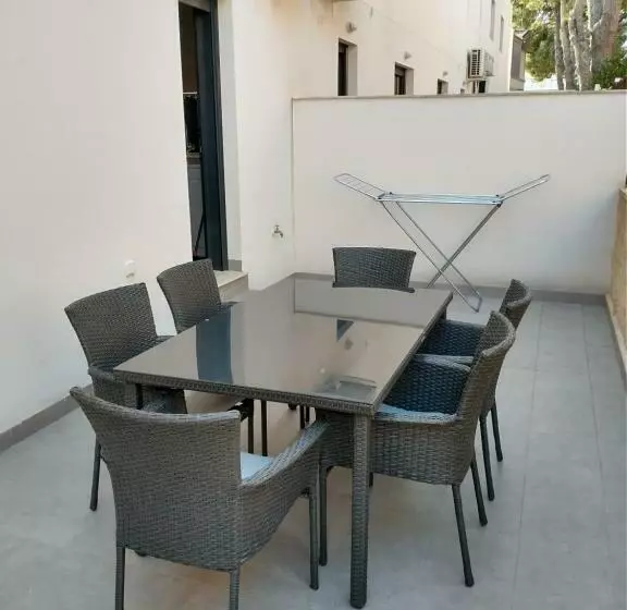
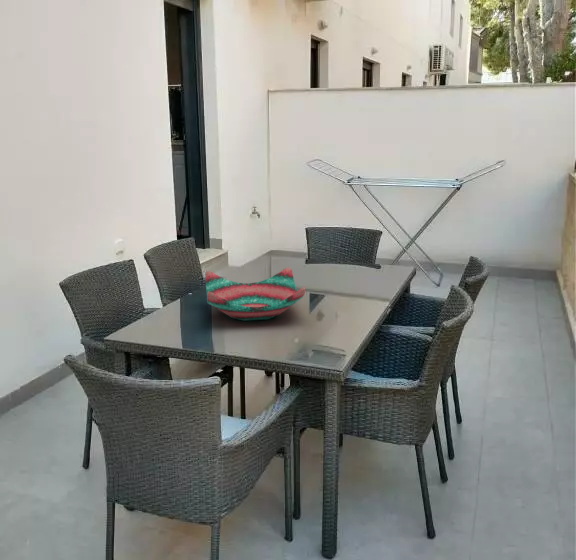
+ decorative bowl (253, 296)
